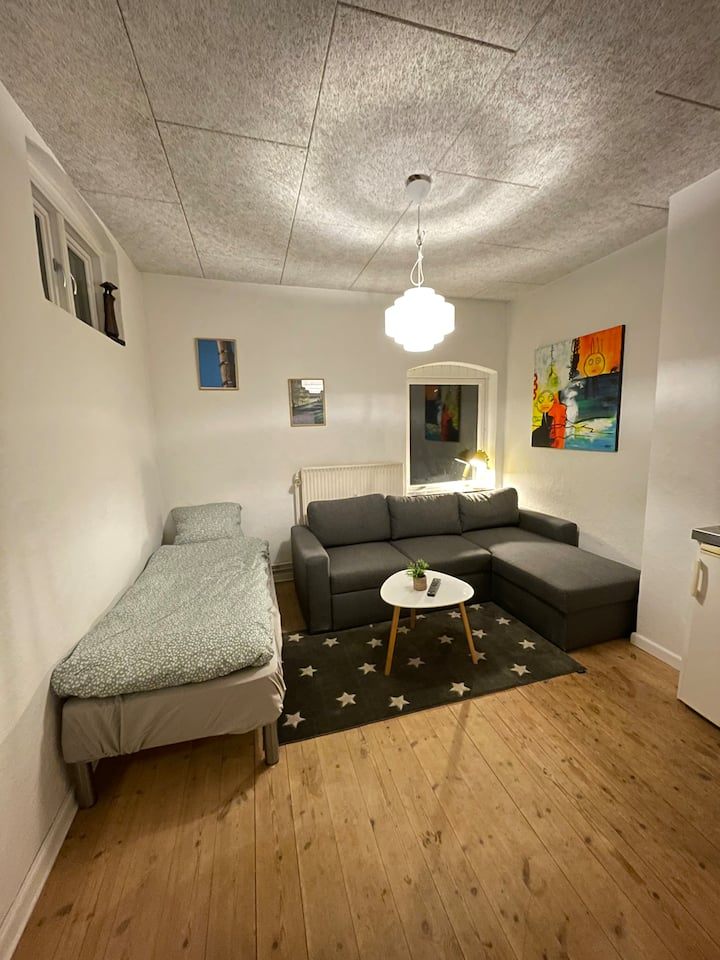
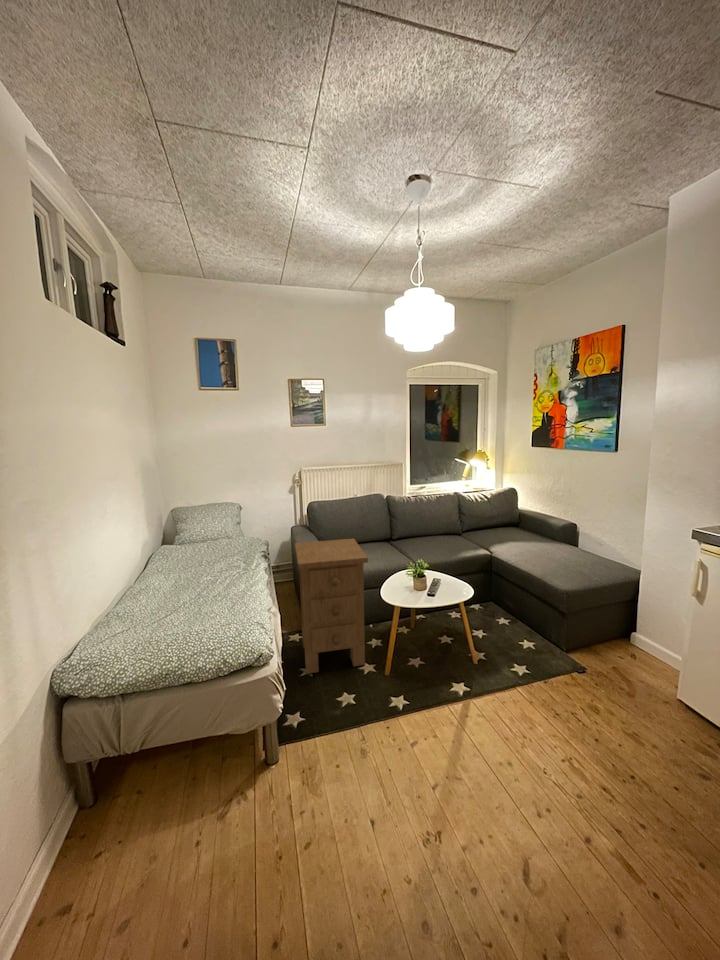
+ nightstand (331, 603)
